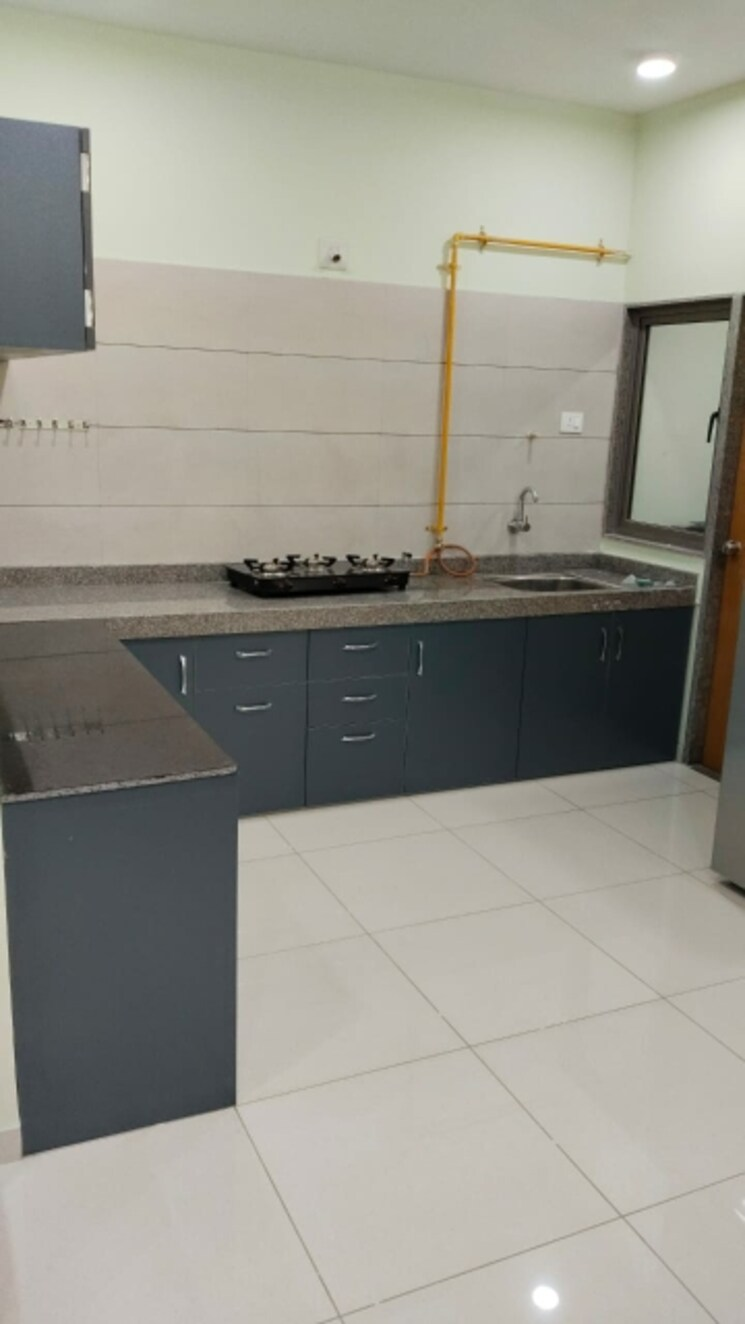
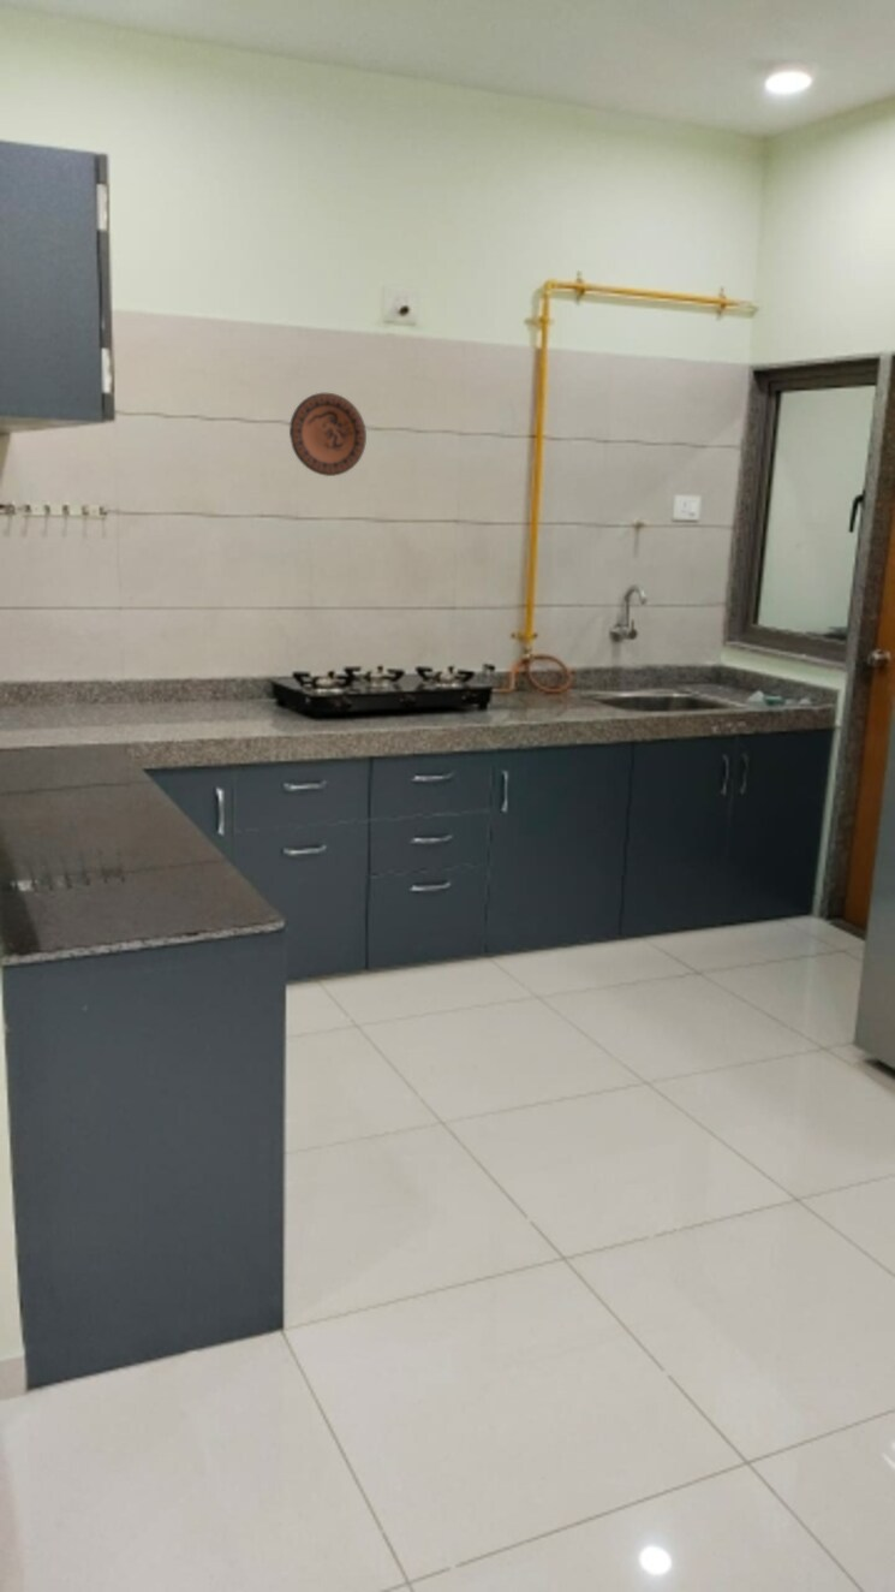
+ decorative plate (328, 434)
